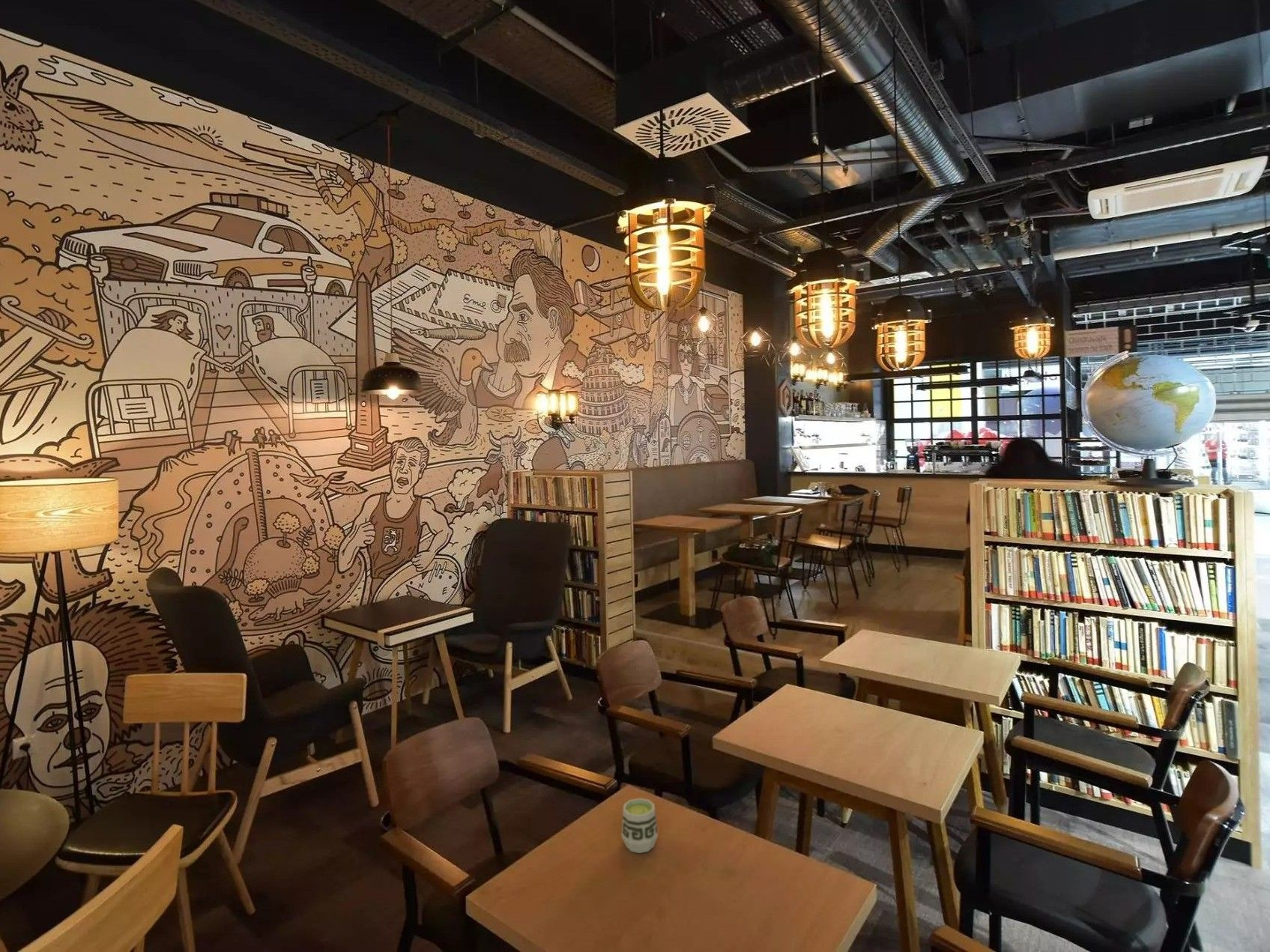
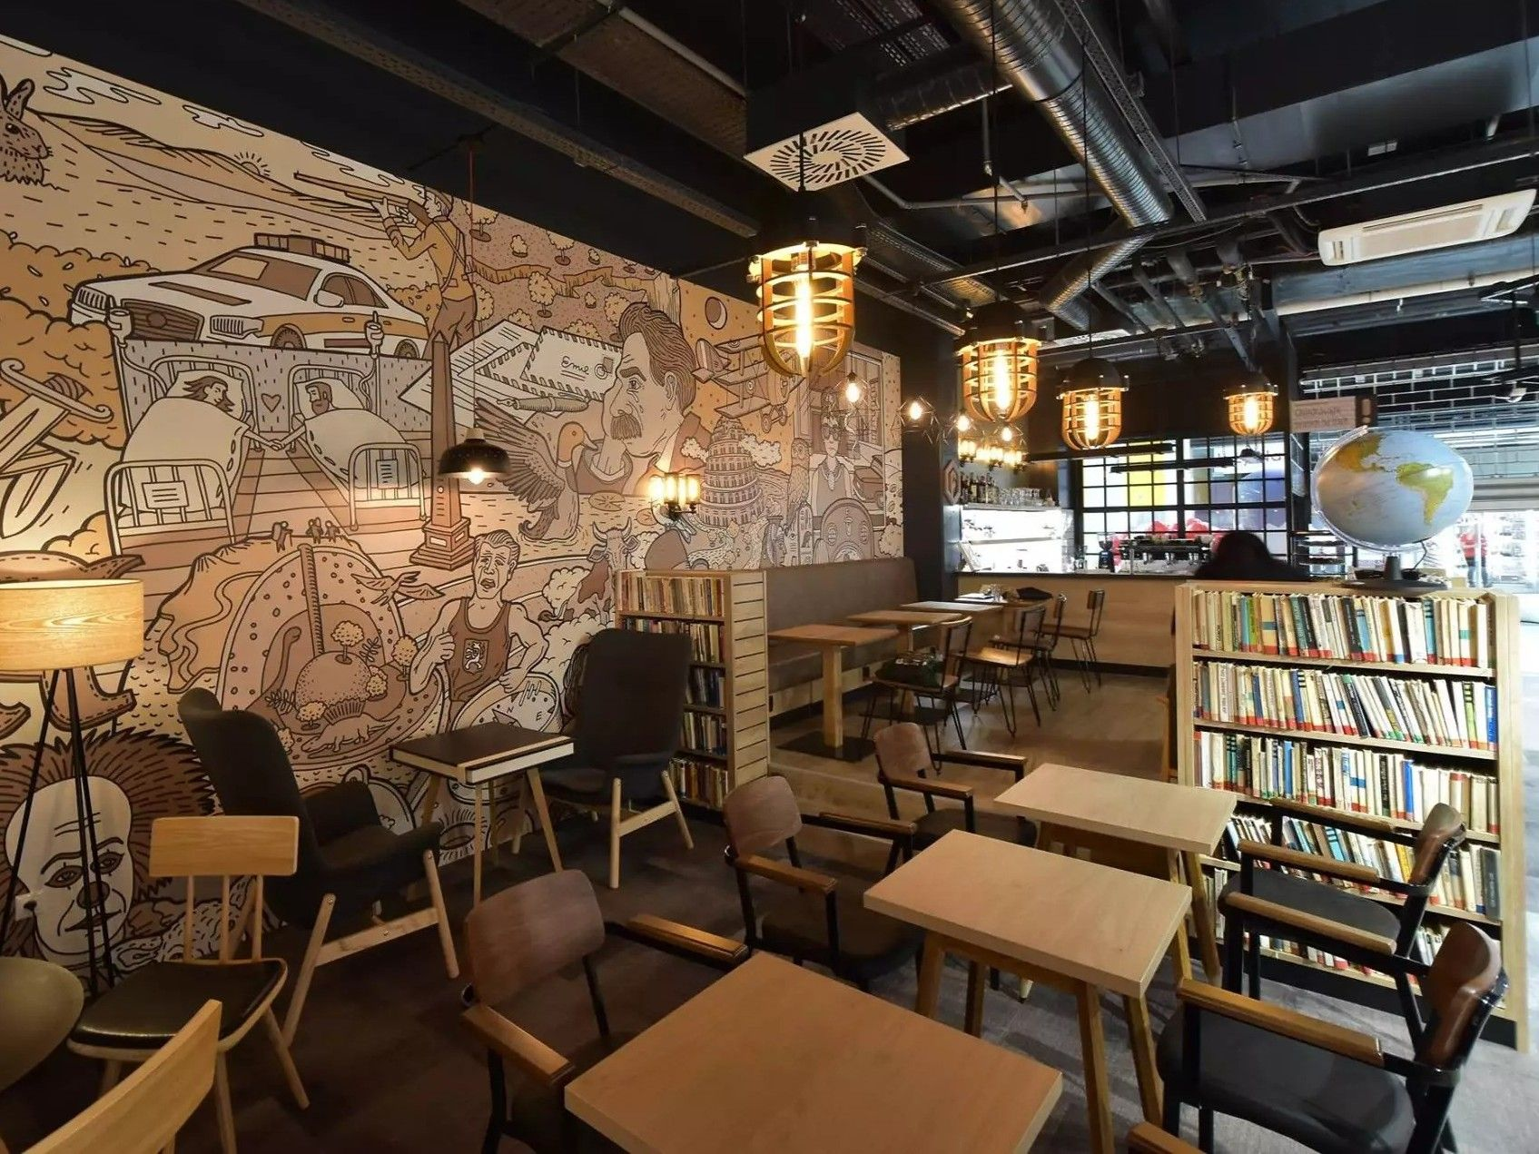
- cup (639, 825)
